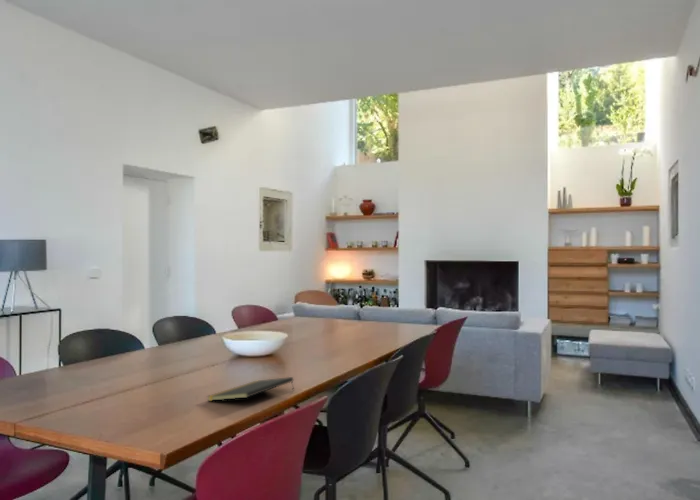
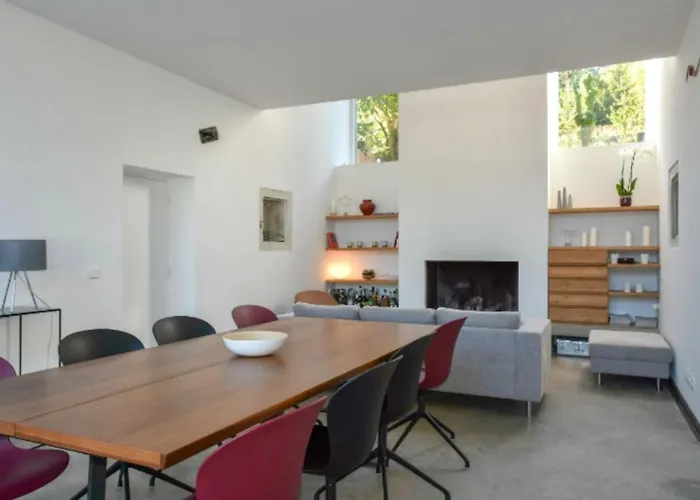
- notepad (251, 388)
